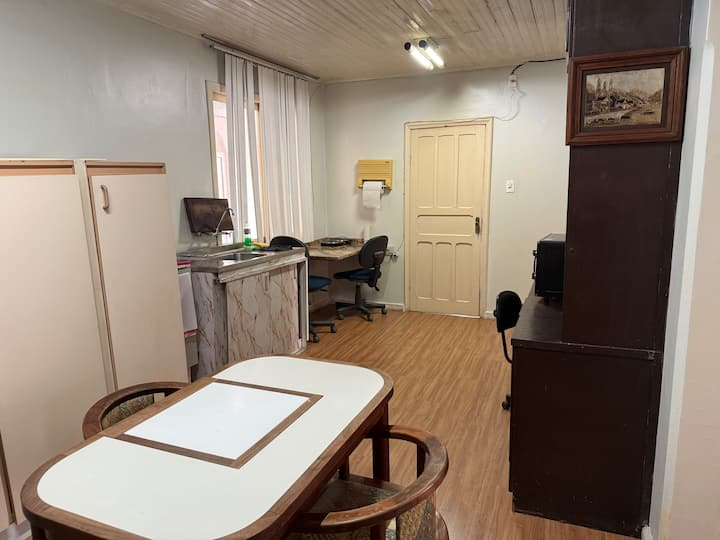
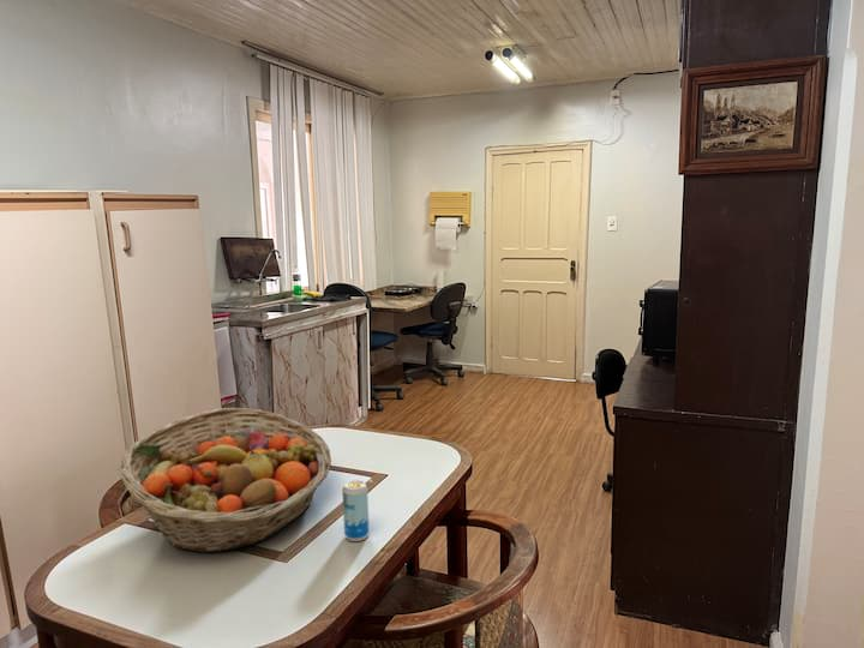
+ beverage can (355, 510)
+ fruit basket (234, 472)
